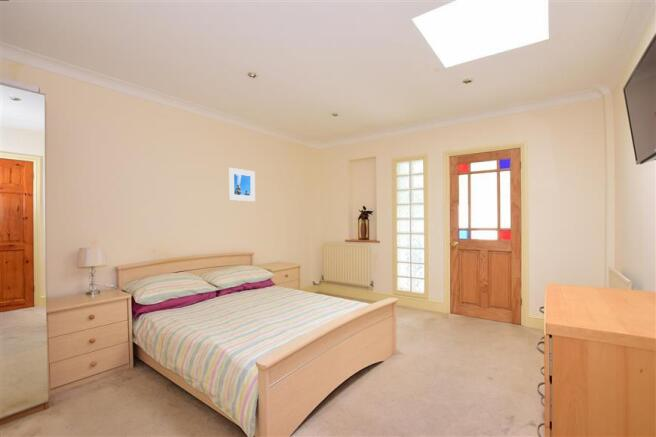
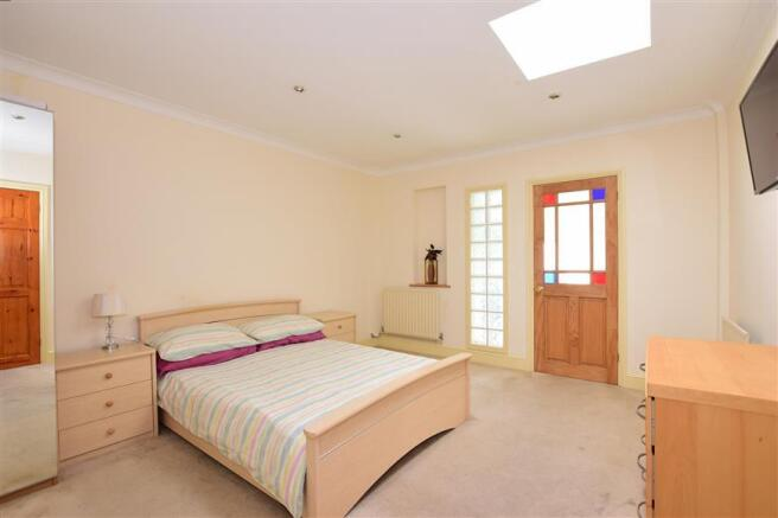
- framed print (242, 185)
